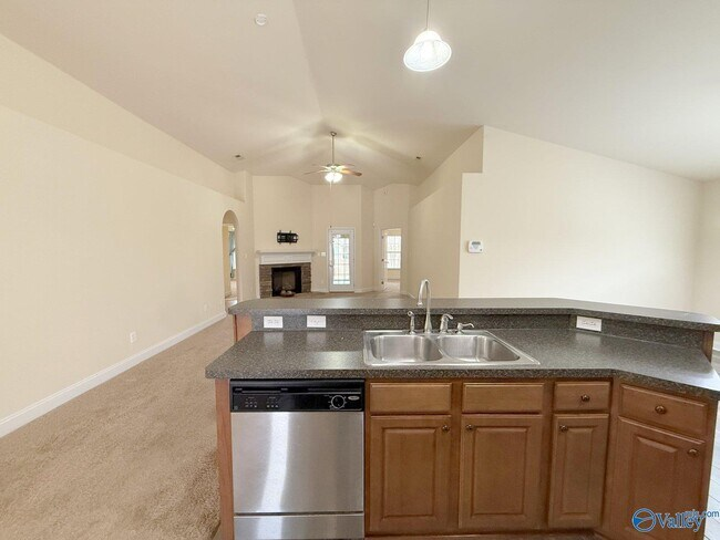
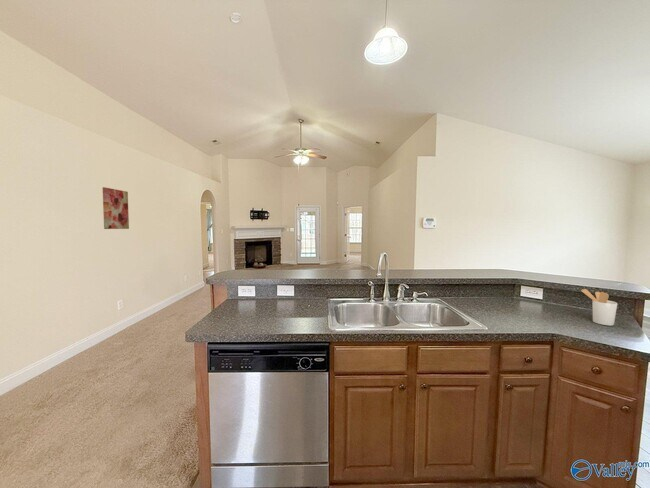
+ wall art (116, 209)
+ utensil holder (597, 305)
